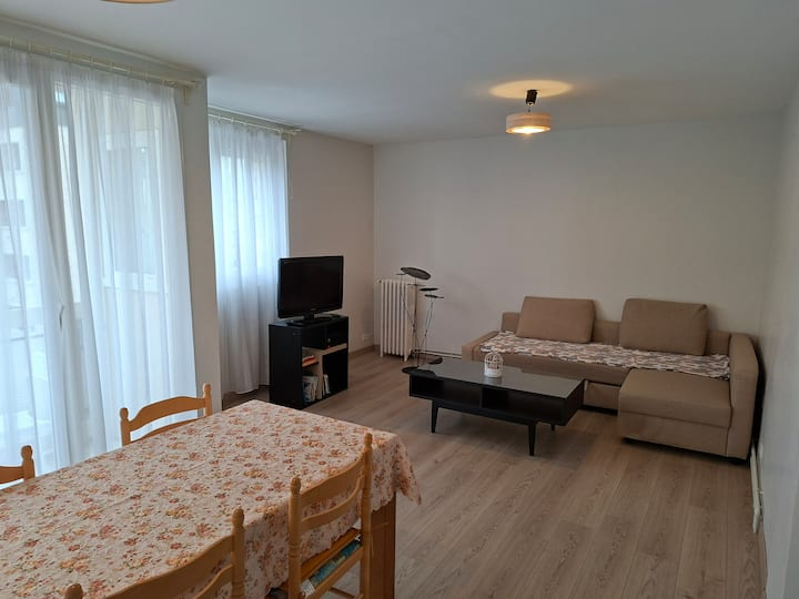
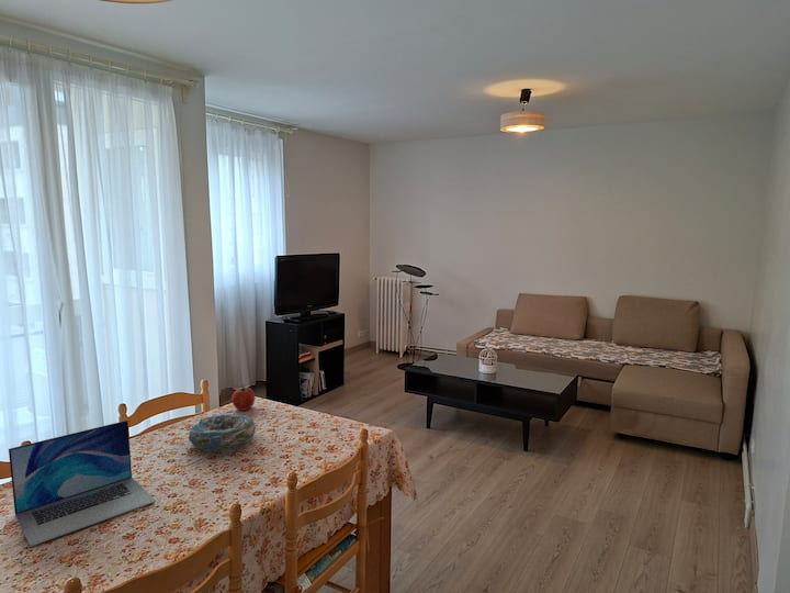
+ apple (244, 398)
+ decorative bowl (223, 432)
+ laptop (84, 475)
